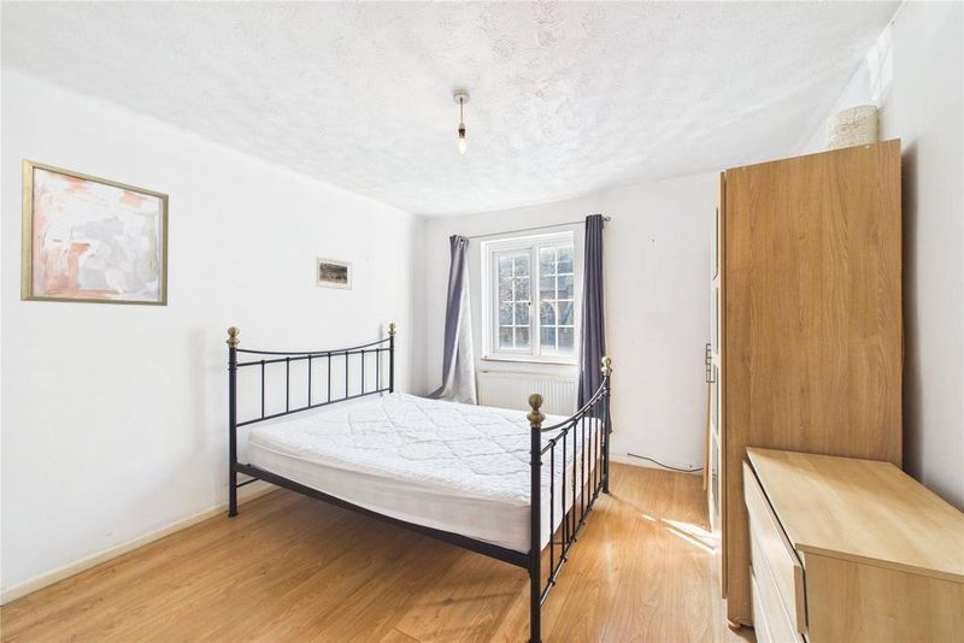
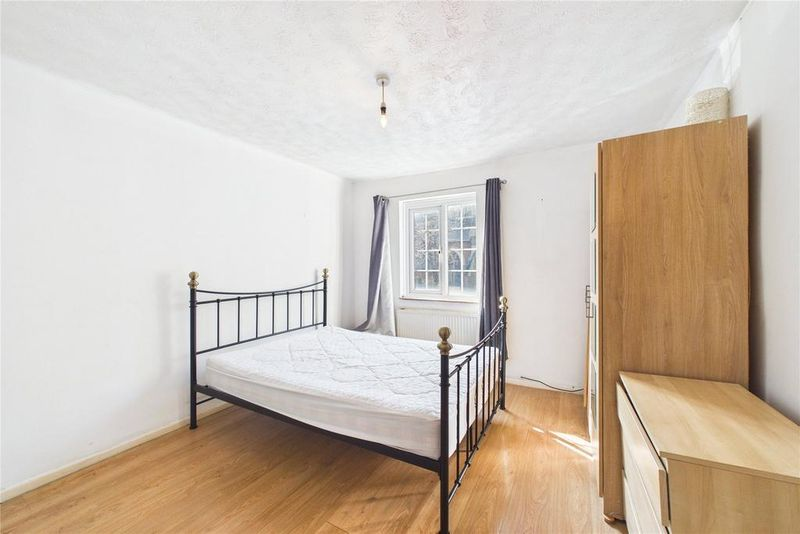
- wall art (104, 241)
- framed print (333, 273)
